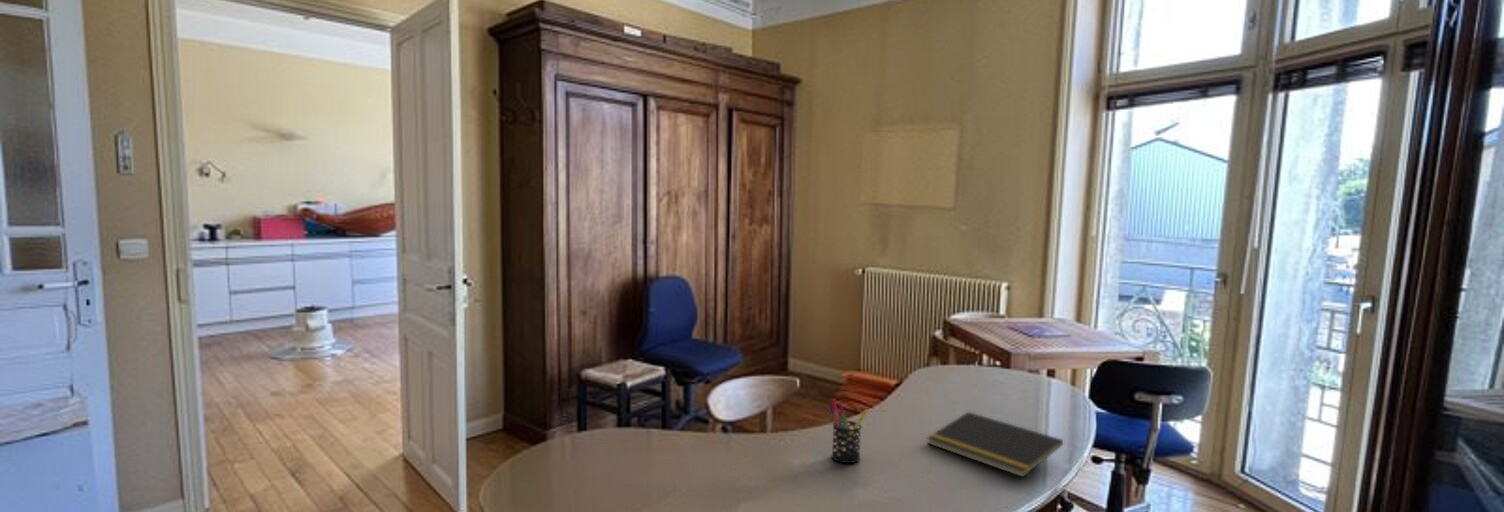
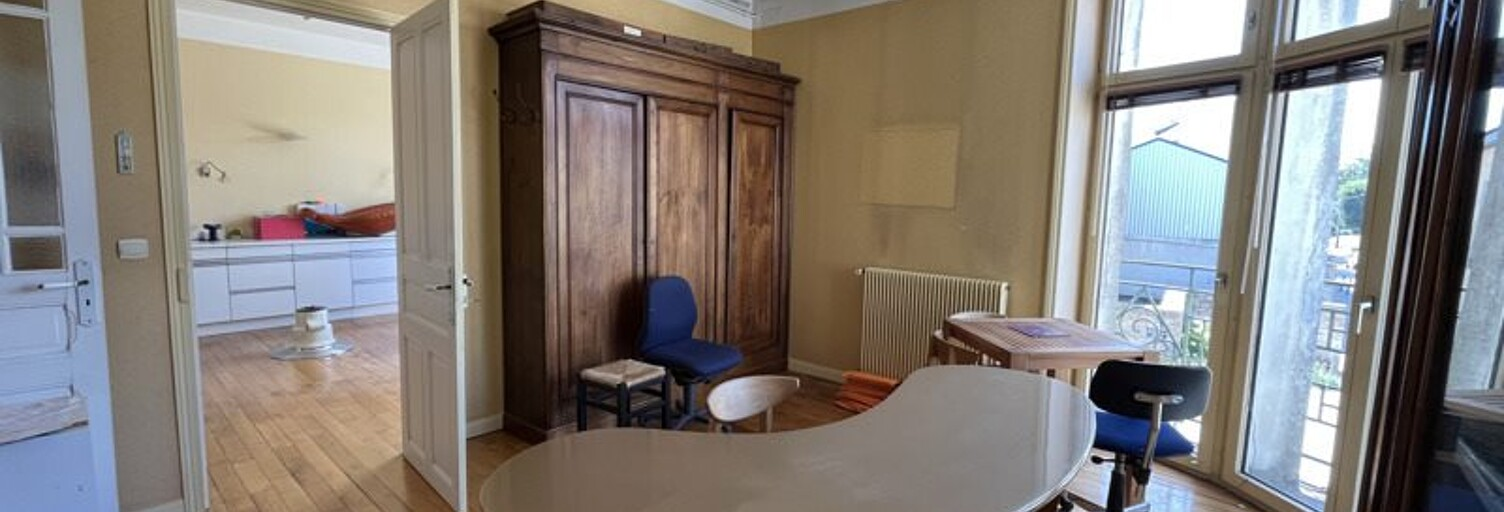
- pen holder (844, 430)
- notepad (993, 441)
